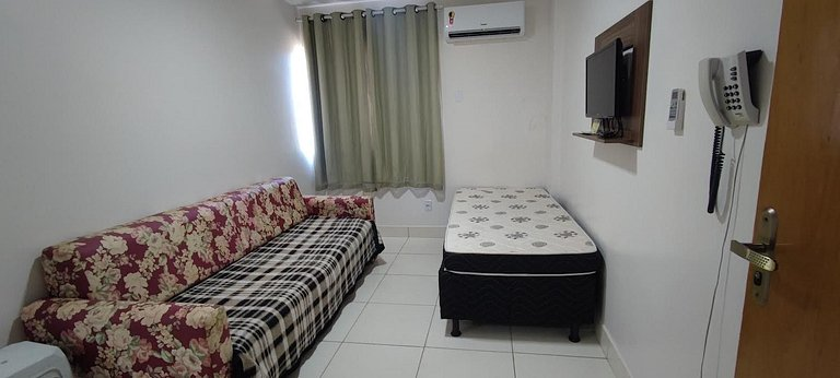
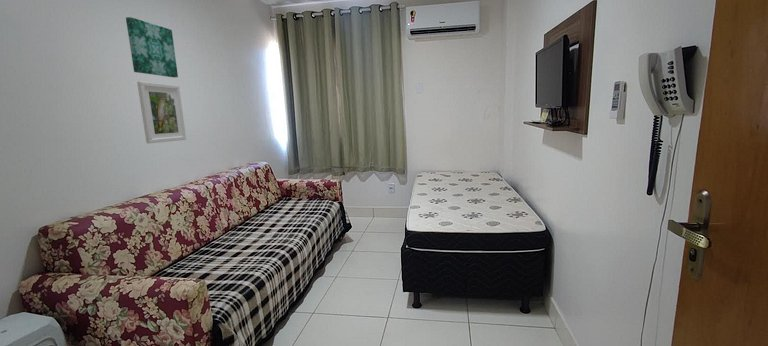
+ wall art (153, 49)
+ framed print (163, 113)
